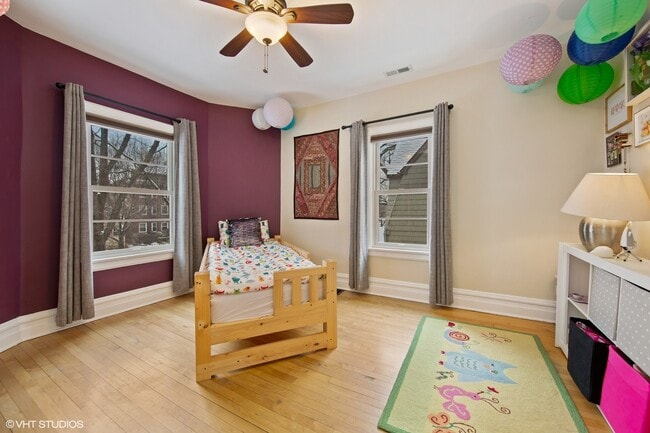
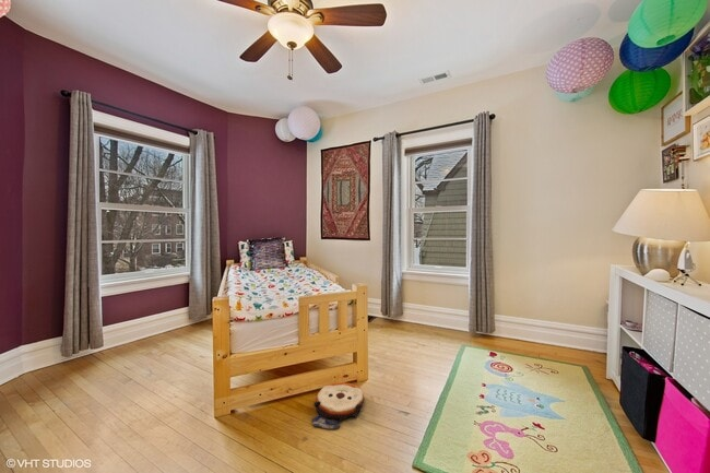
+ plush toy (336, 400)
